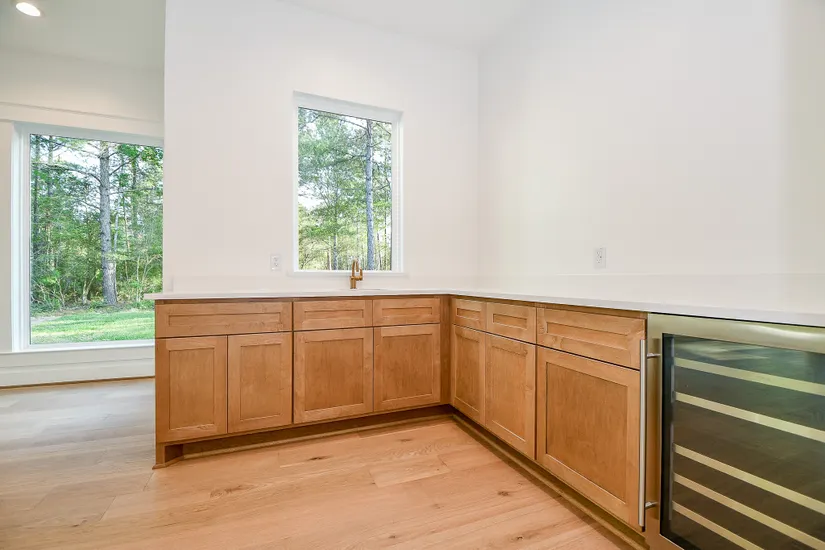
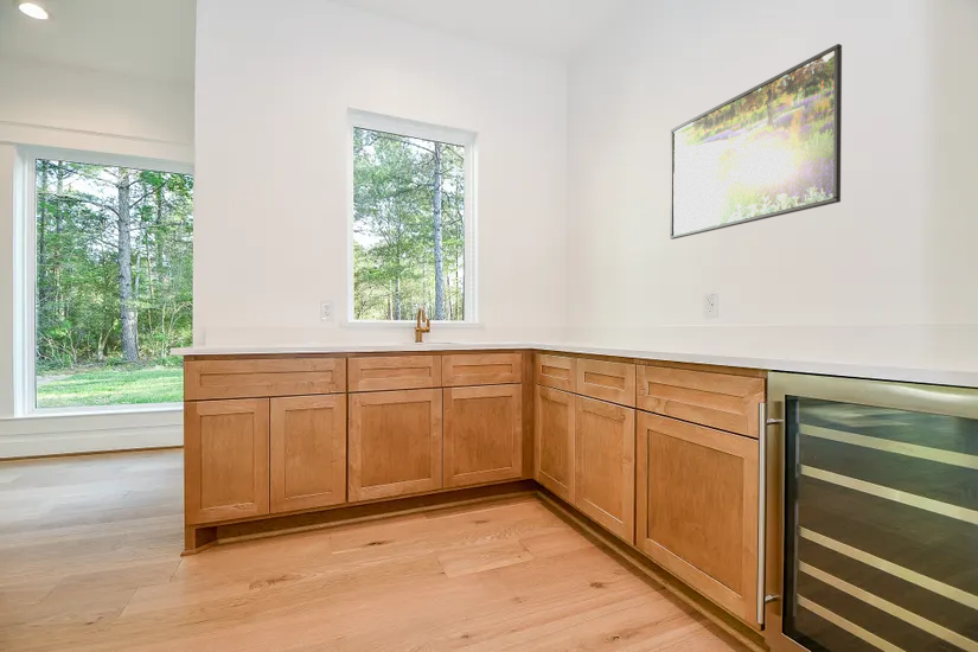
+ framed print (740, 159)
